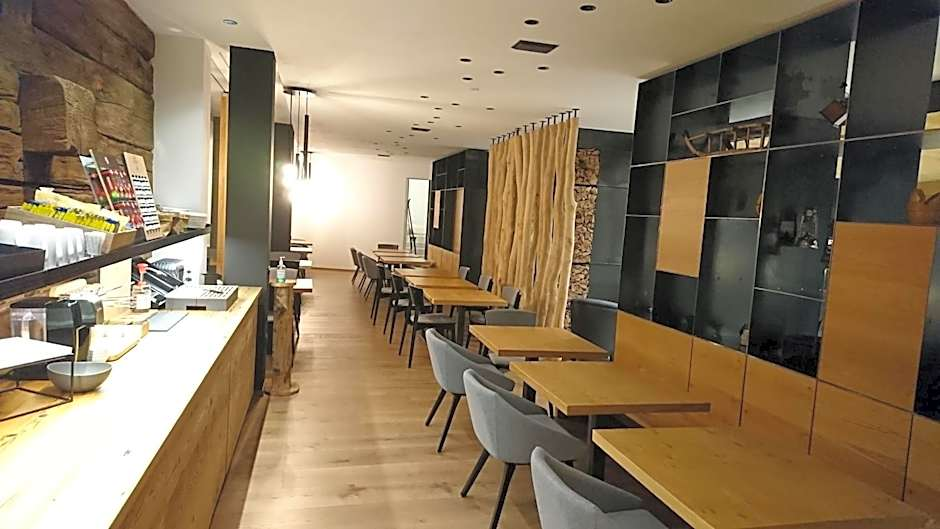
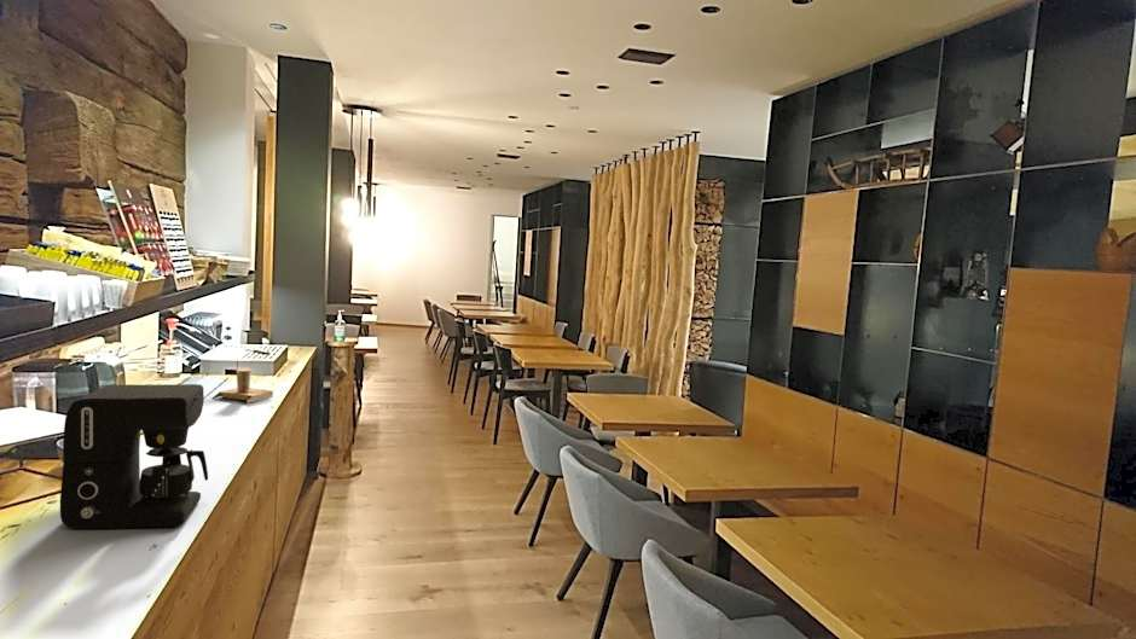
+ coffee maker (146, 453)
+ cup (242, 383)
